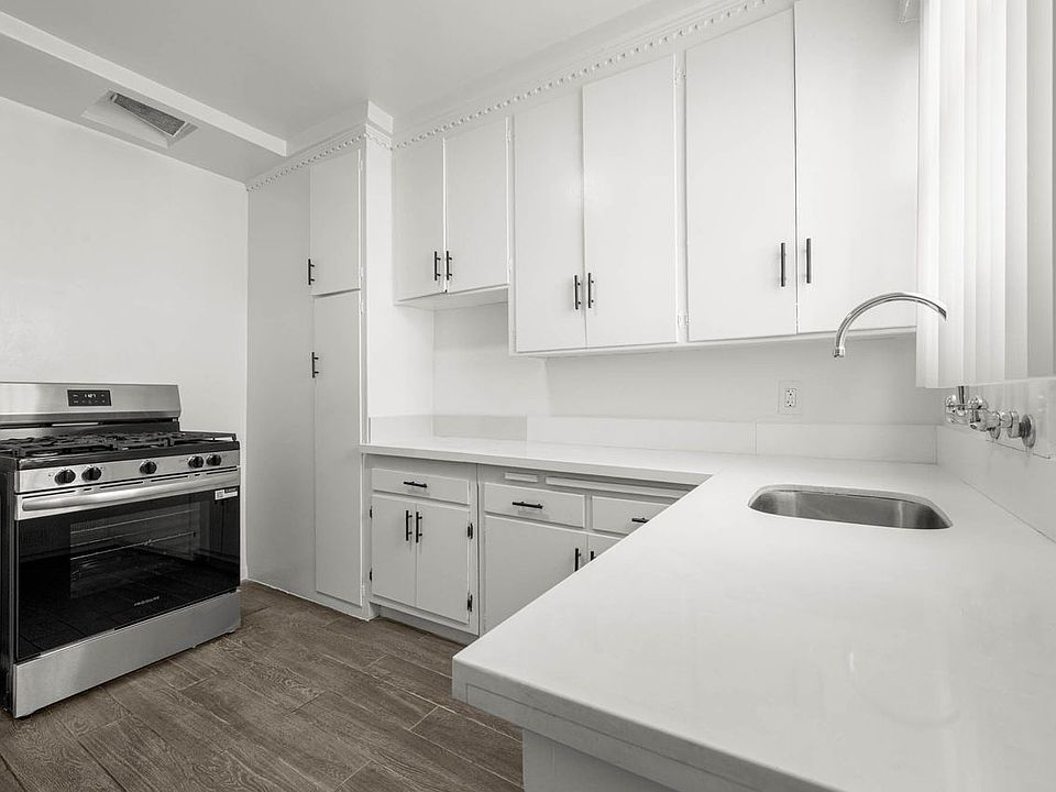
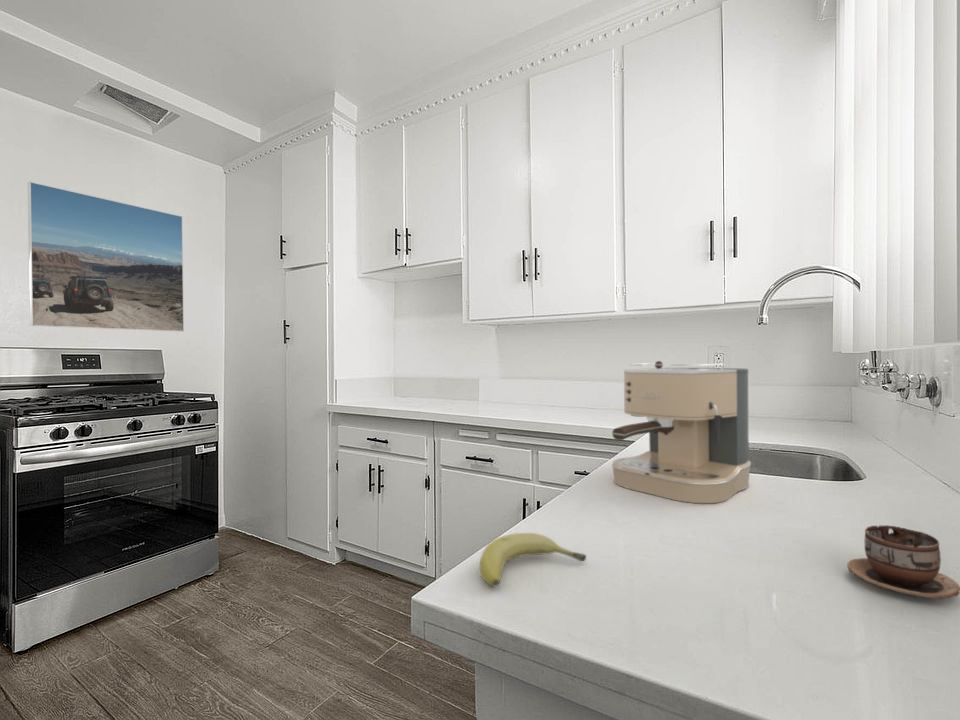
+ cup (900, 557)
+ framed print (114, 265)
+ coffee maker (674, 423)
+ fruit (524, 553)
